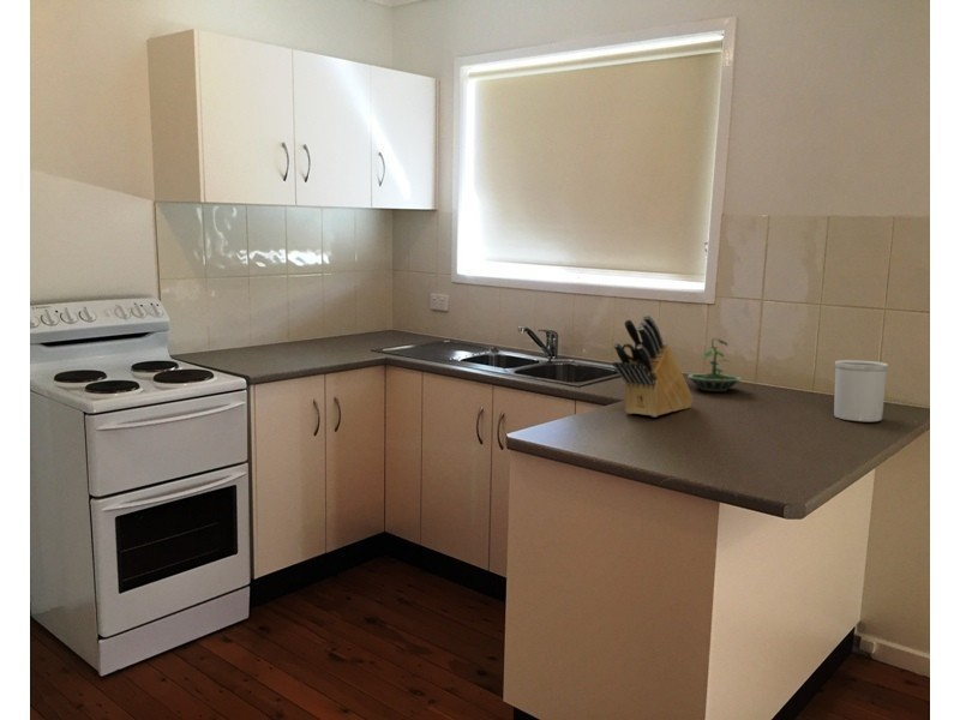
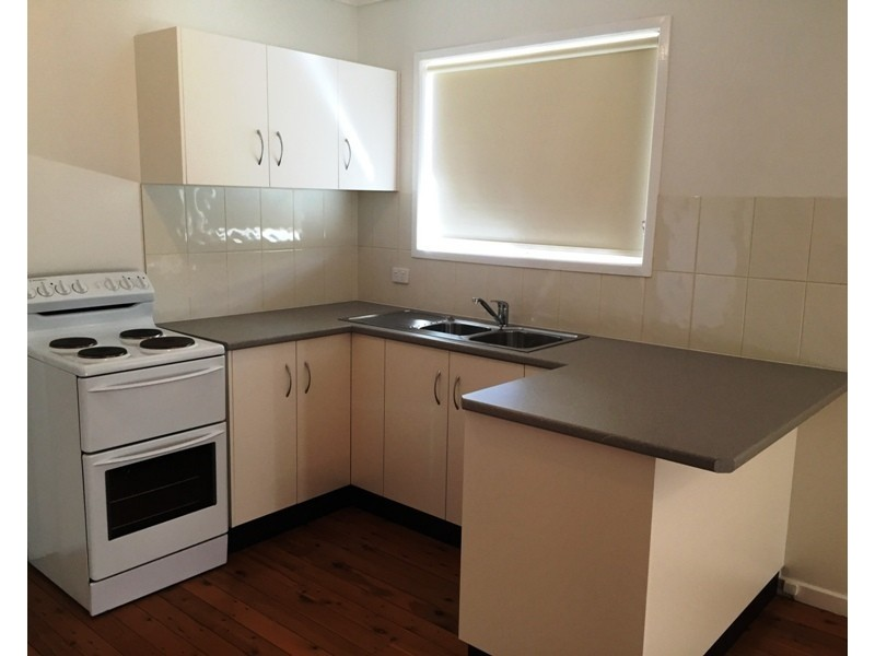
- knife block (654, 364)
- utensil holder (859, 390)
- terrarium (714, 348)
